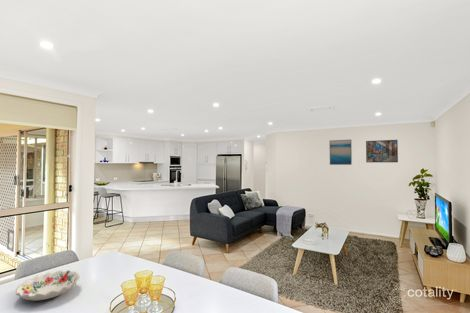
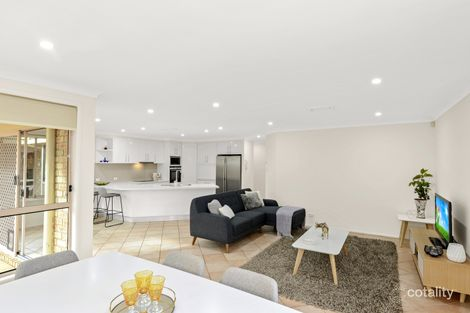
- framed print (381, 151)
- wall art (340, 152)
- decorative bowl (49, 287)
